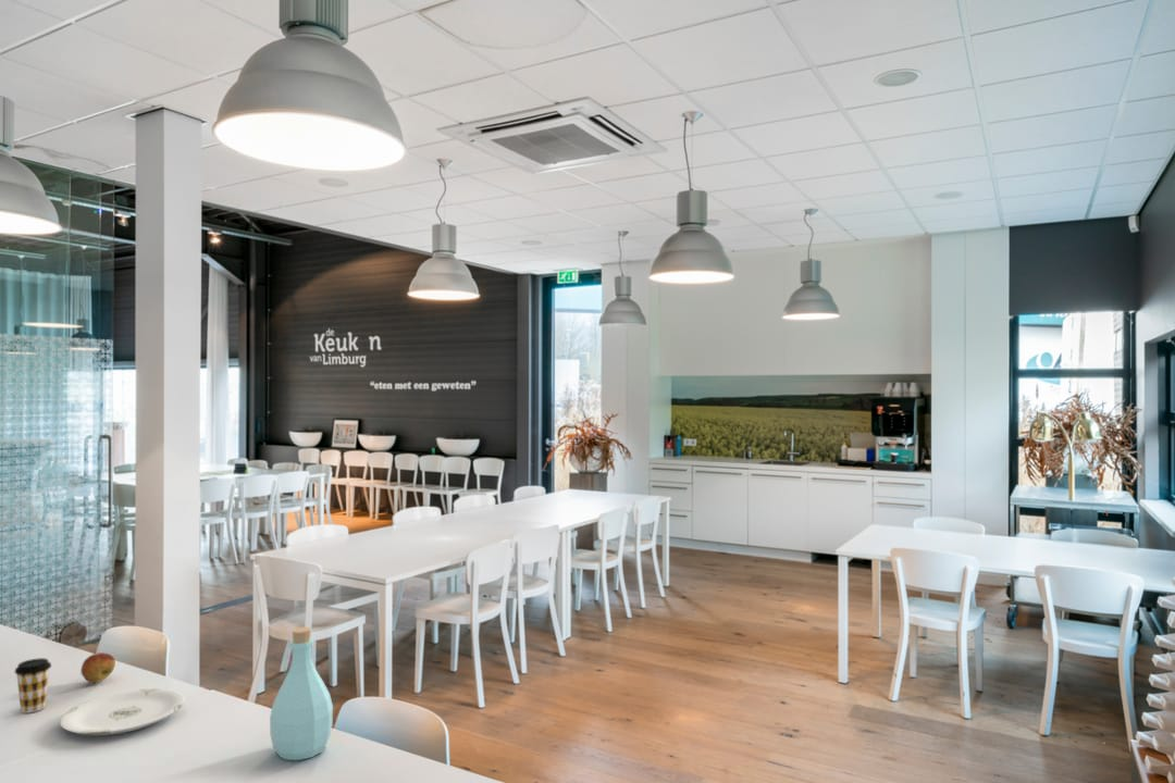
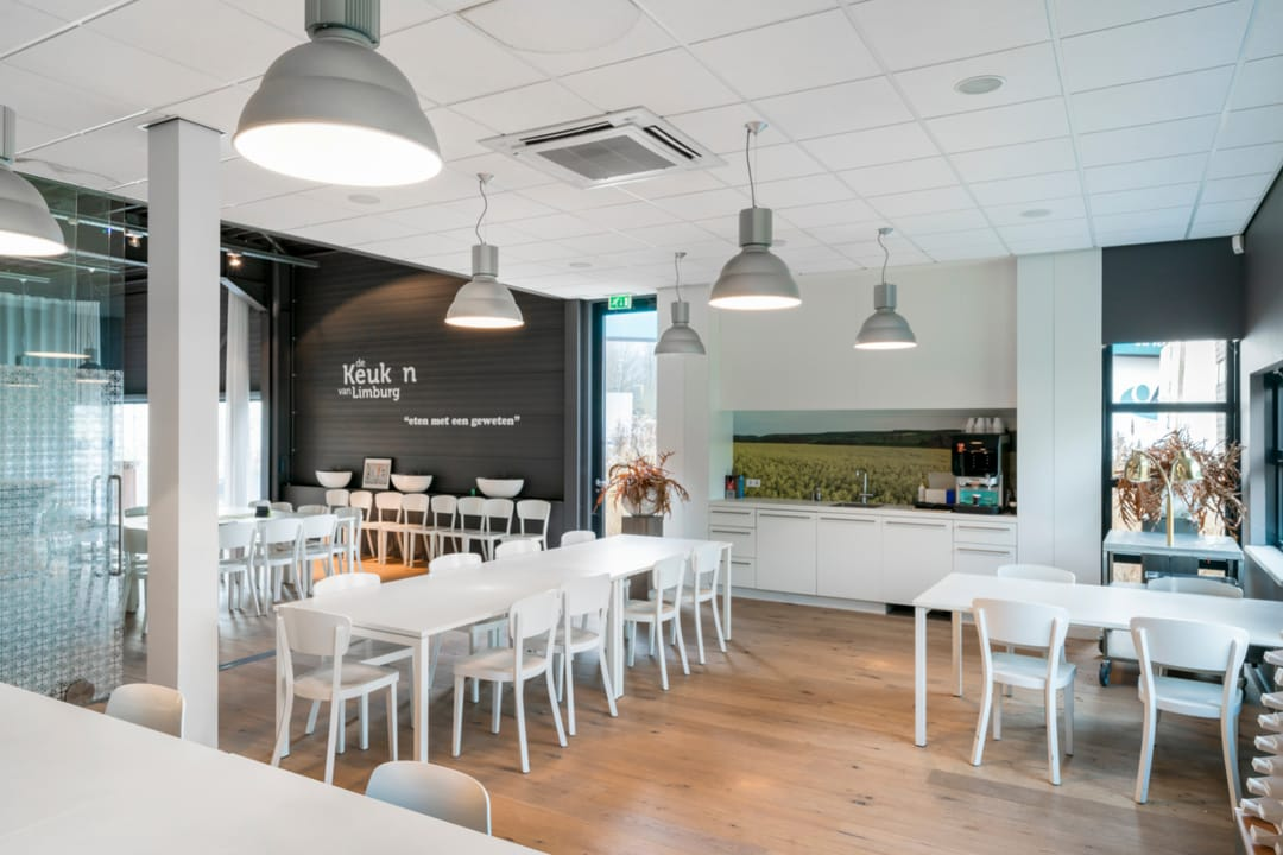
- fruit (97, 668)
- plate (124, 713)
- bottle (301, 689)
- coffee cup (33, 685)
